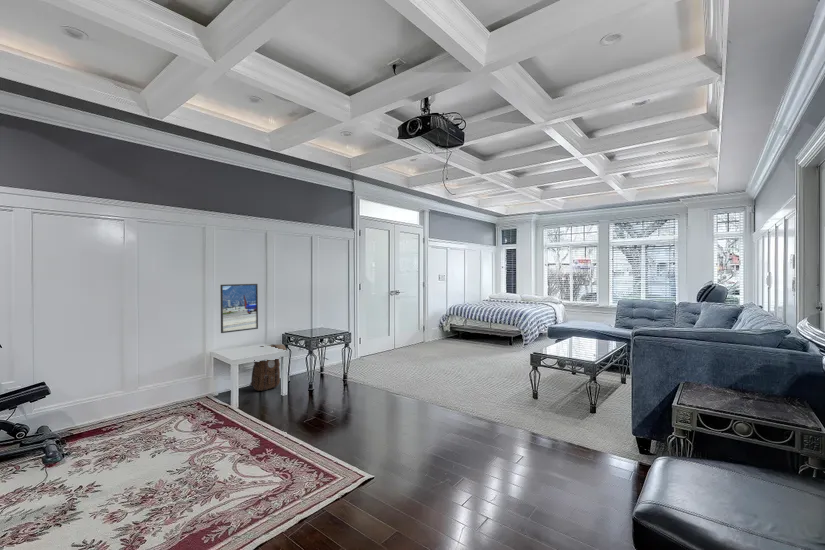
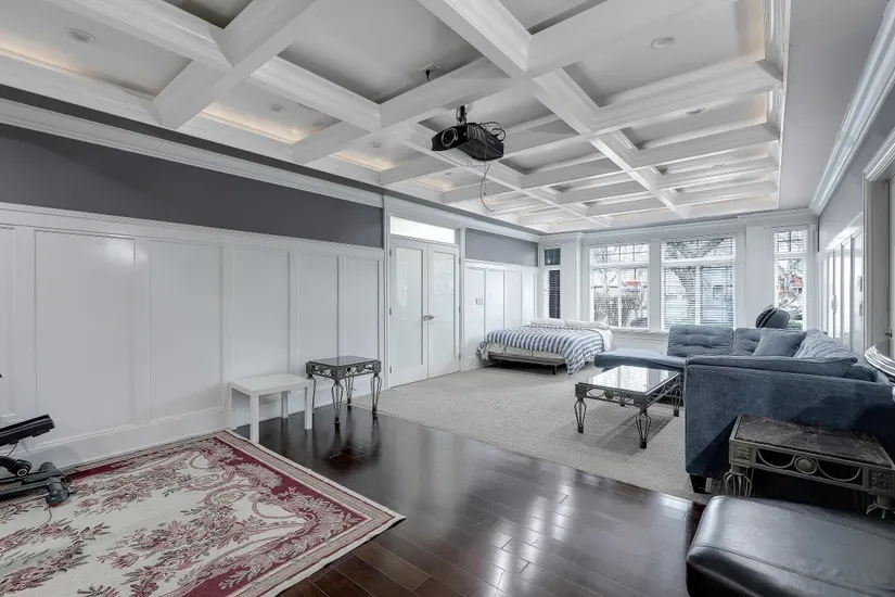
- backpack (264, 366)
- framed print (239, 307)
